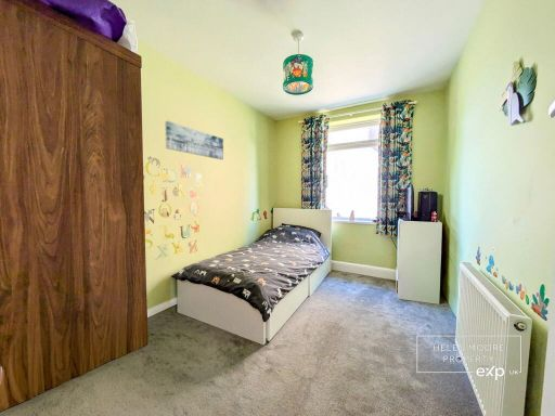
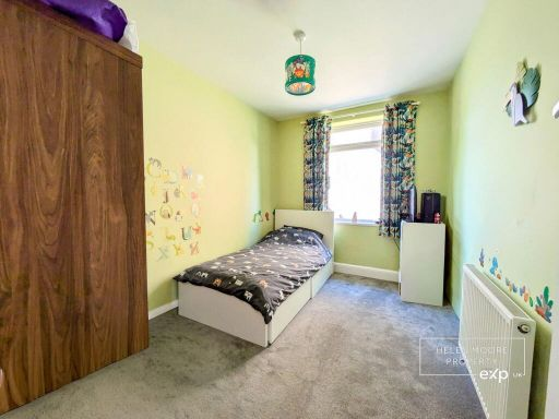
- wall art (197, 142)
